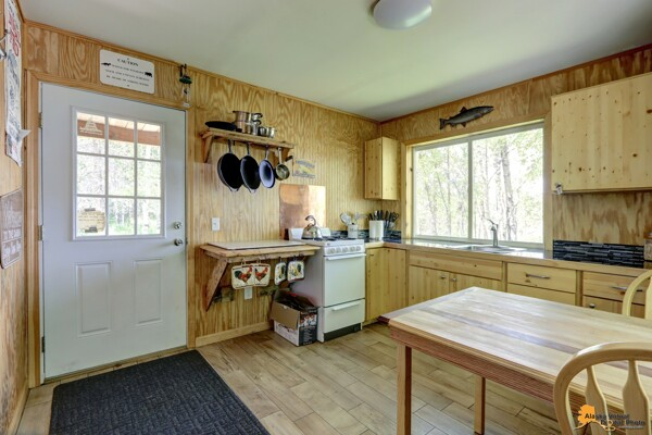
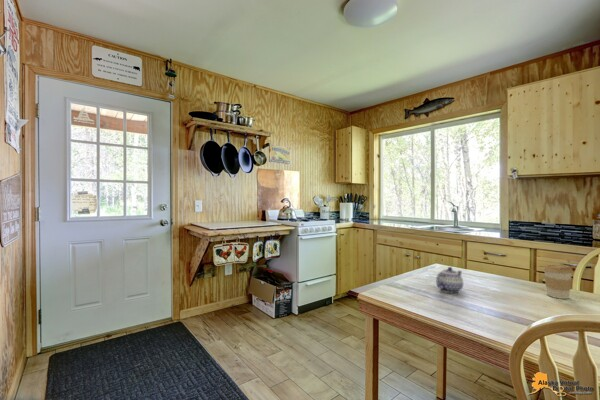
+ coffee cup (557, 280)
+ teapot (449, 279)
